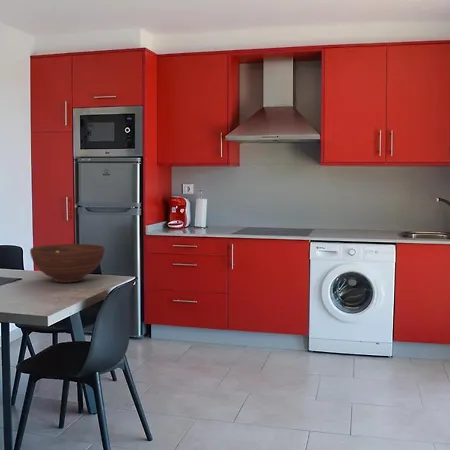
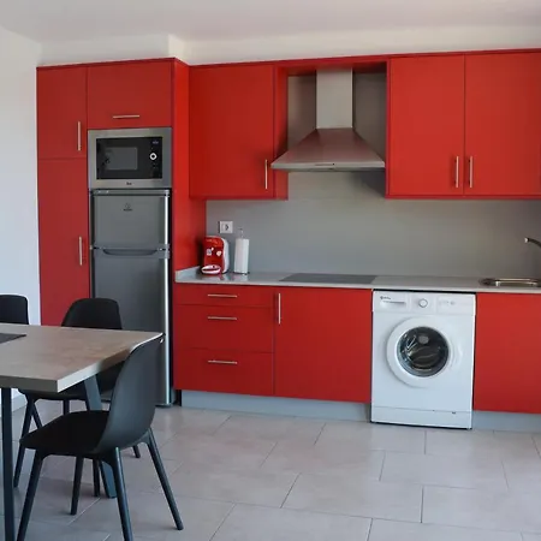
- fruit bowl (68, 264)
